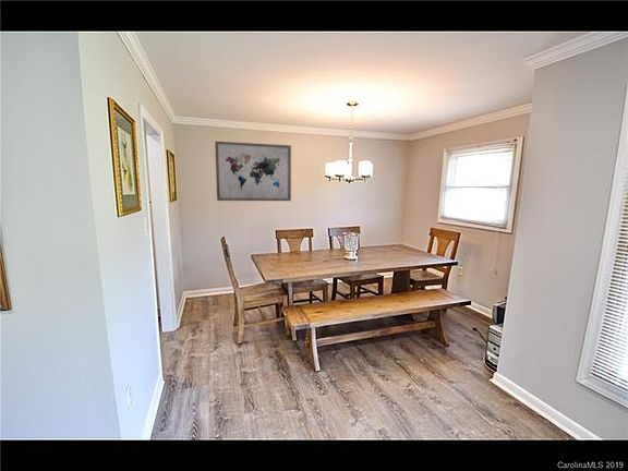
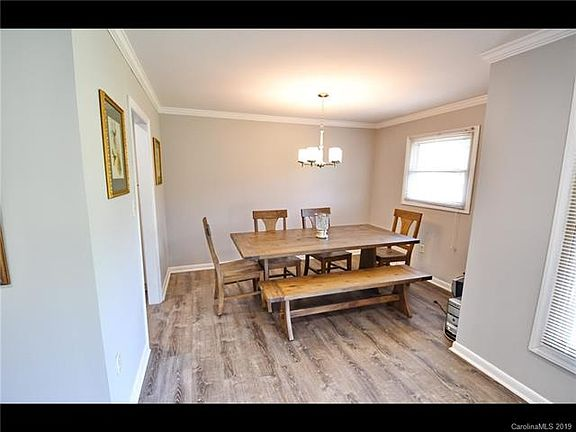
- wall art (254, 172)
